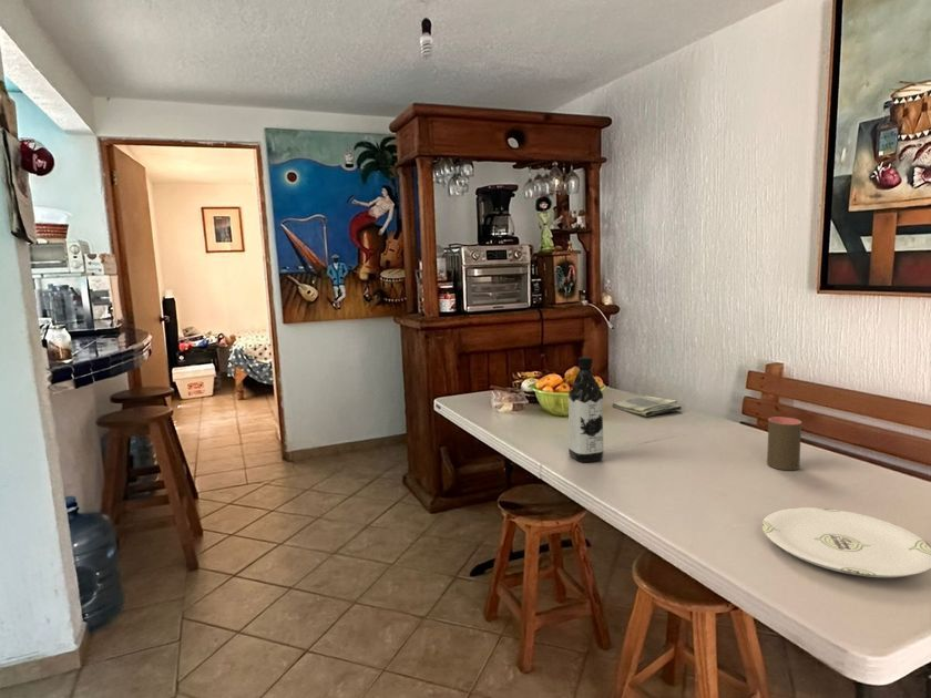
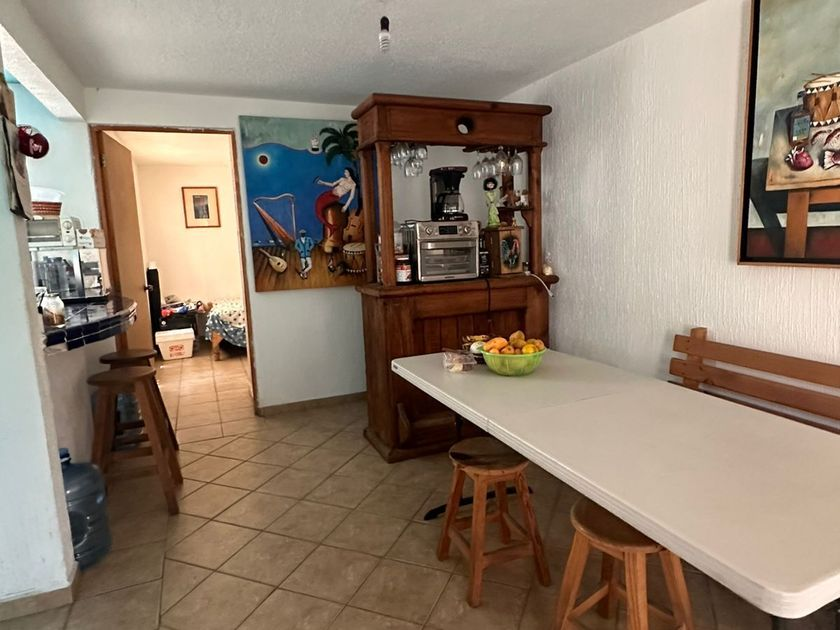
- dish towel (646, 404)
- water bottle (585, 408)
- cup (784, 443)
- plate (842, 542)
